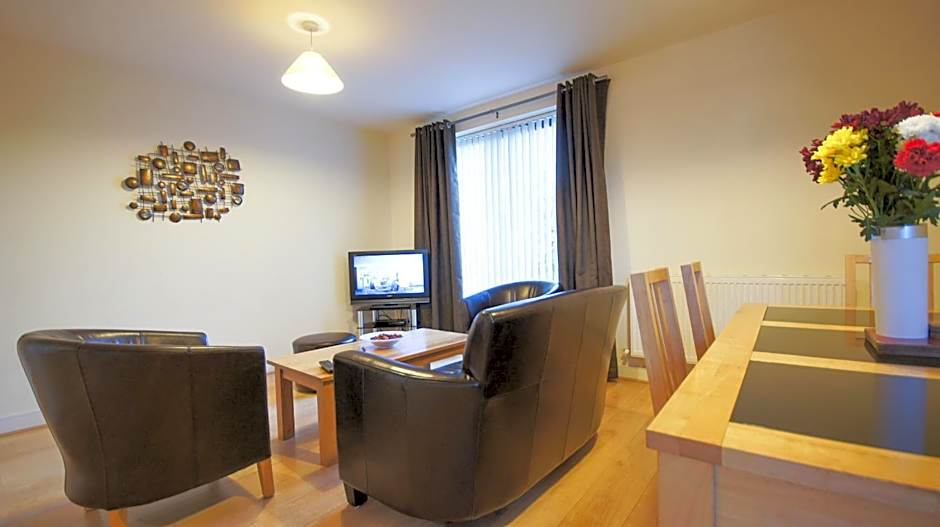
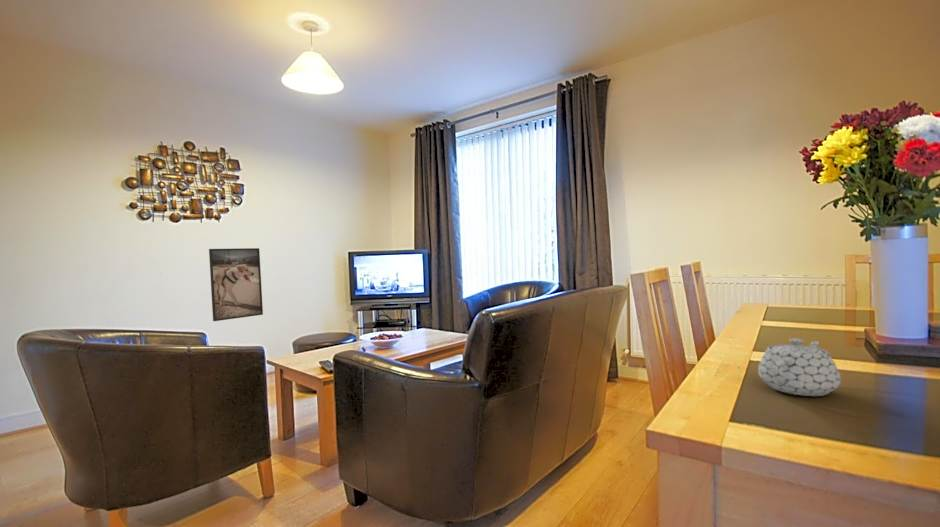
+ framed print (237, 283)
+ teapot (798, 363)
